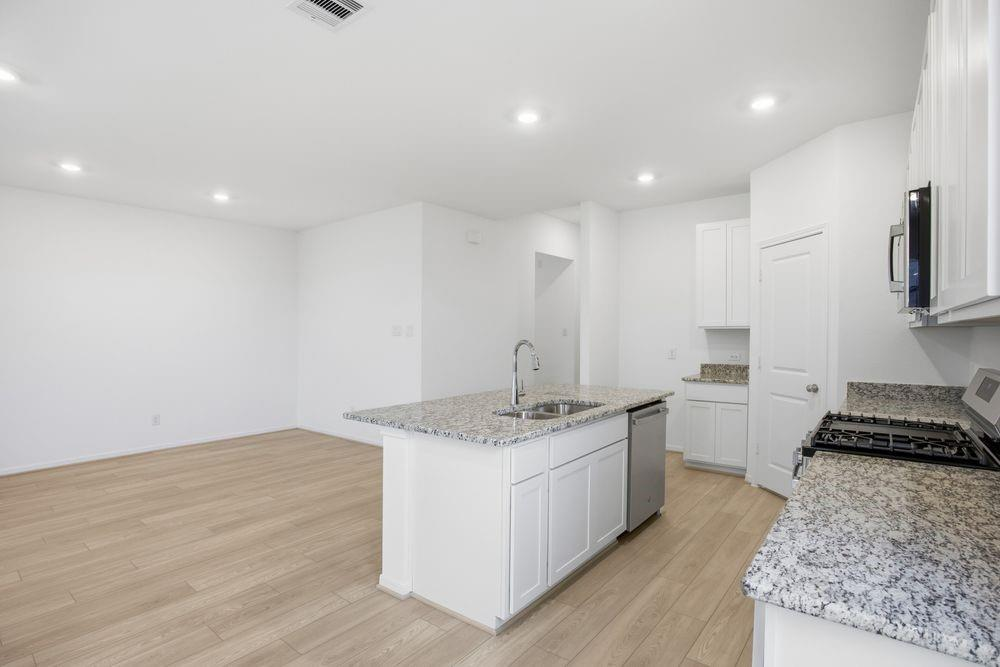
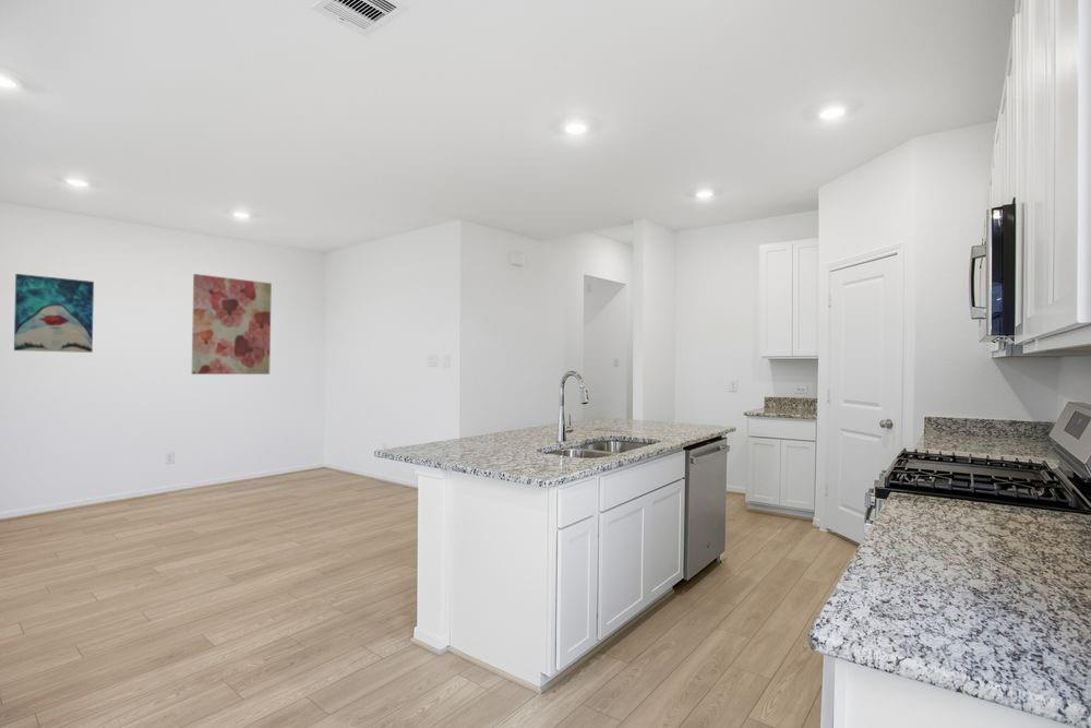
+ wall art (232, 326)
+ wall art (55, 314)
